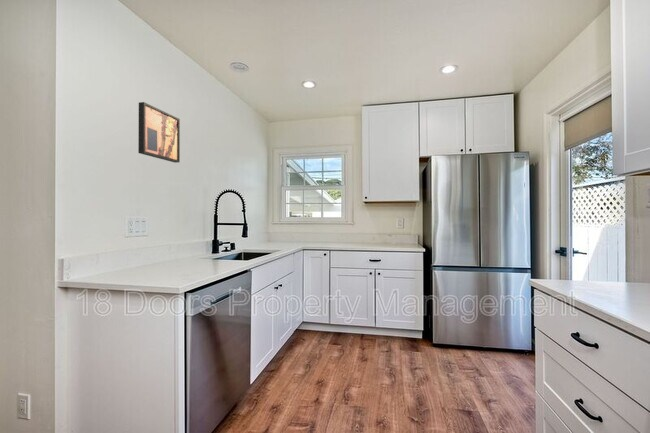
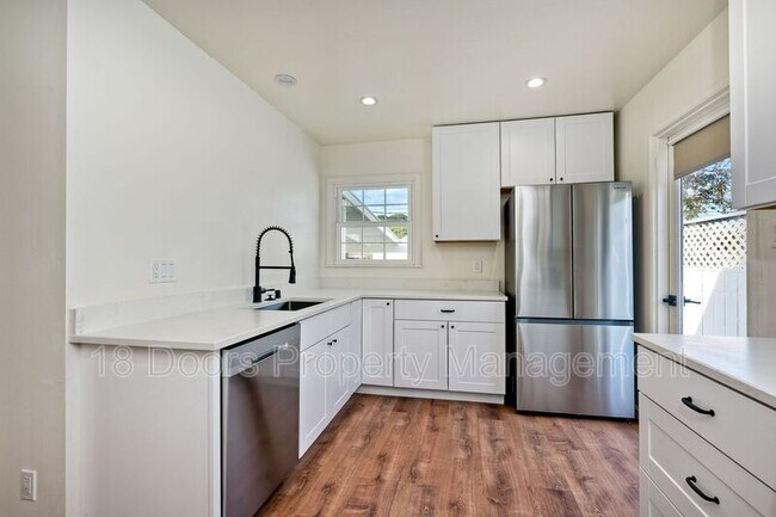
- wall art (160, 134)
